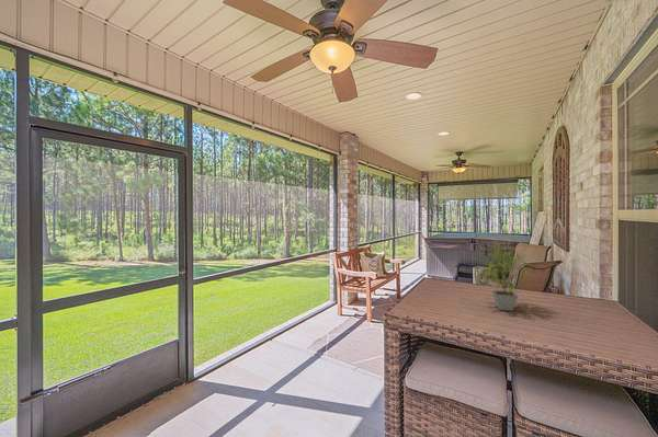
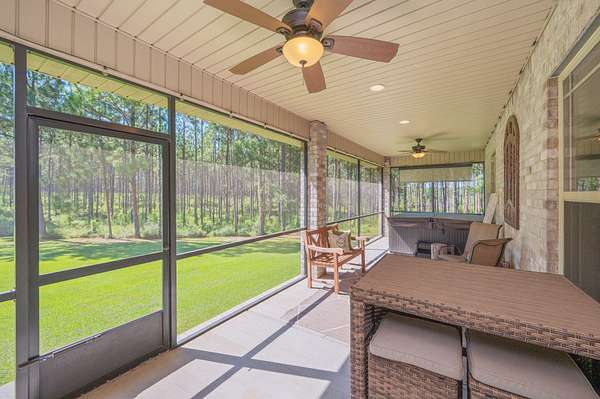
- potted plant (501, 273)
